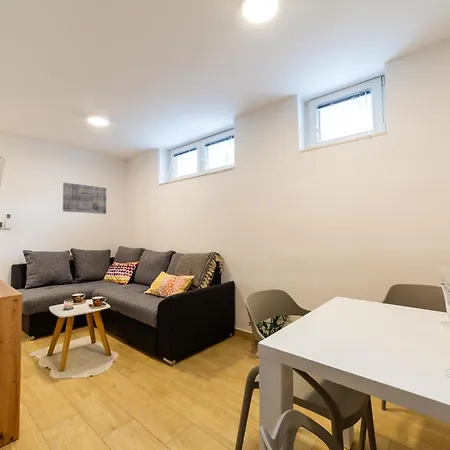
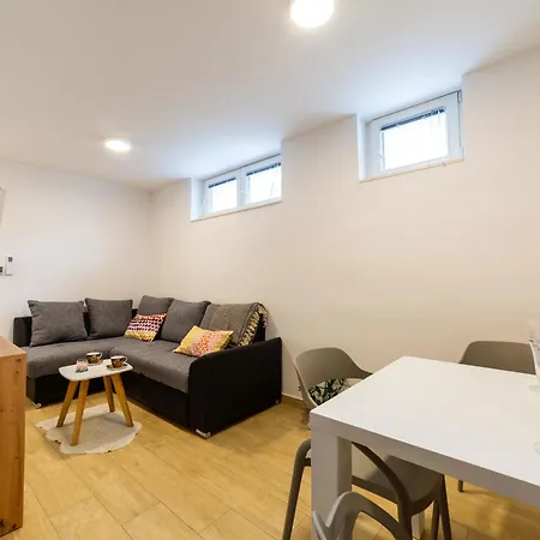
- wall art (85, 199)
